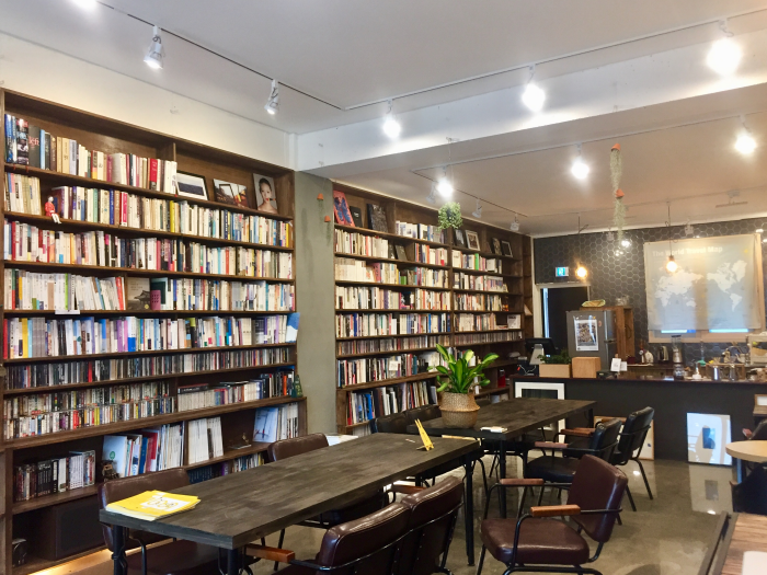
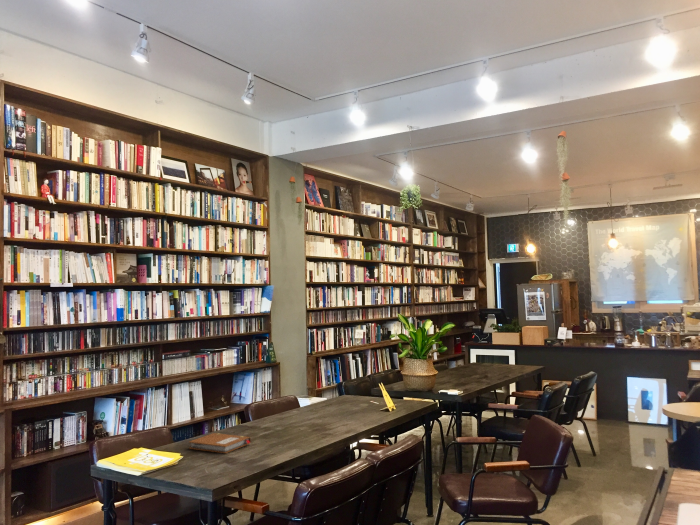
+ notebook (221, 442)
